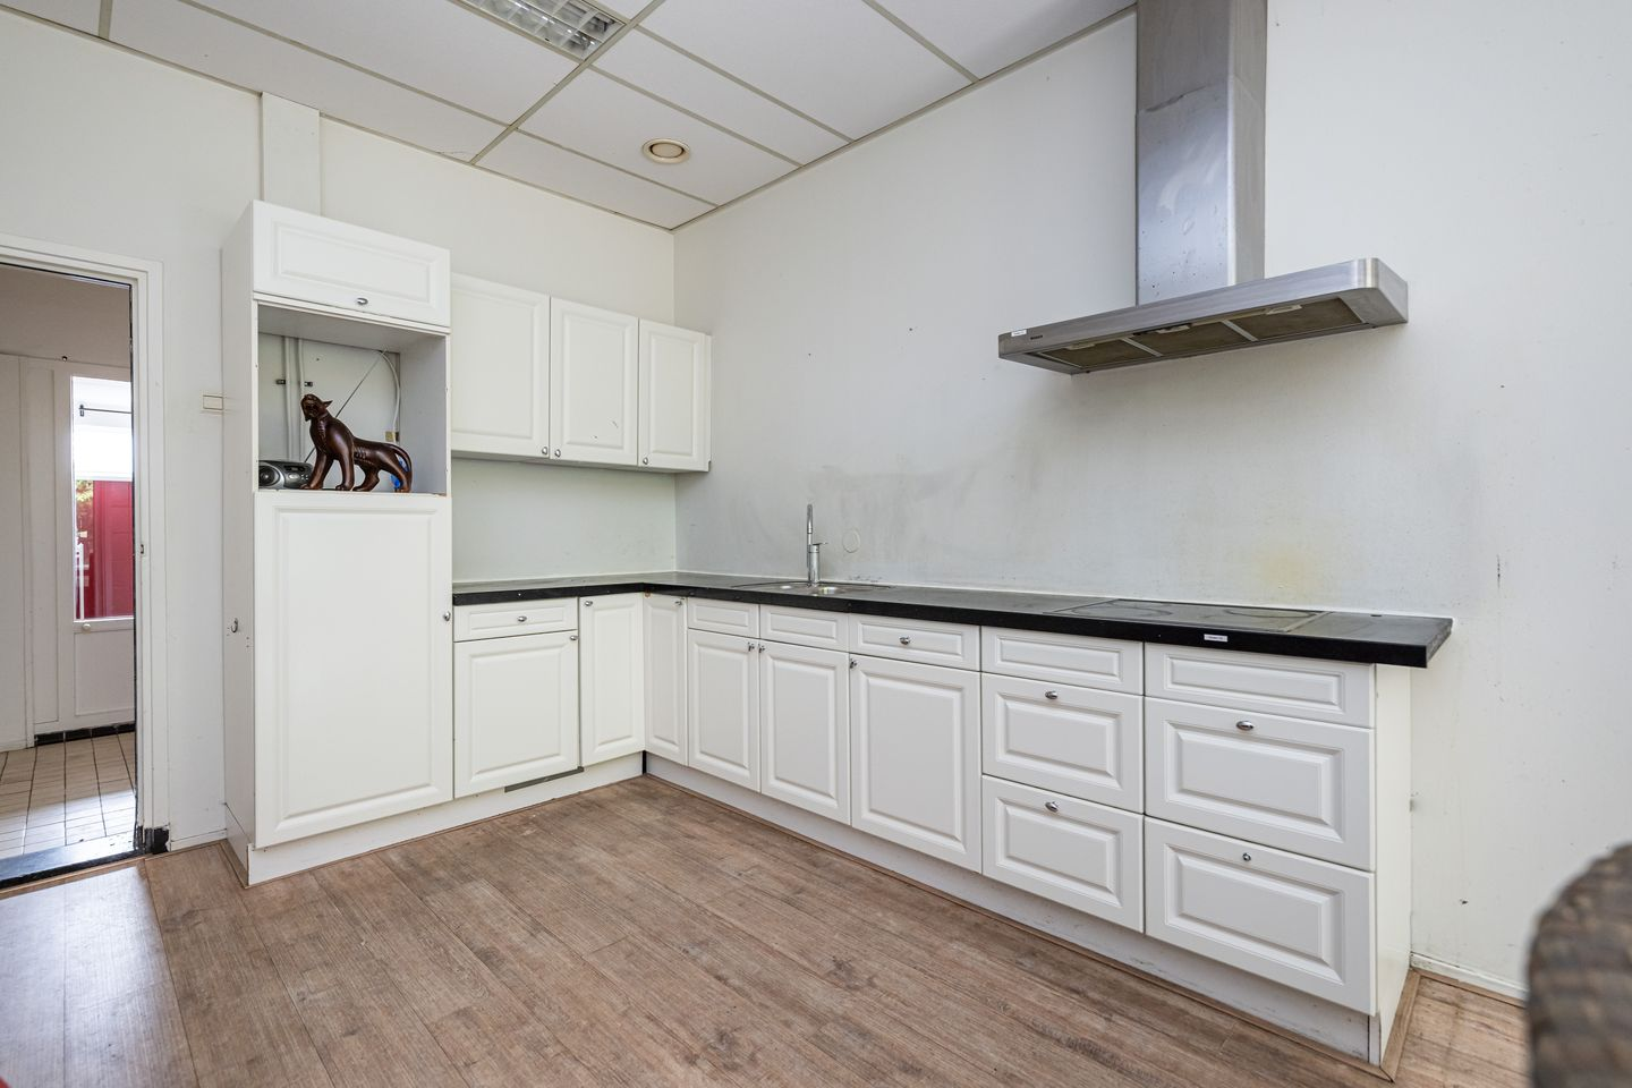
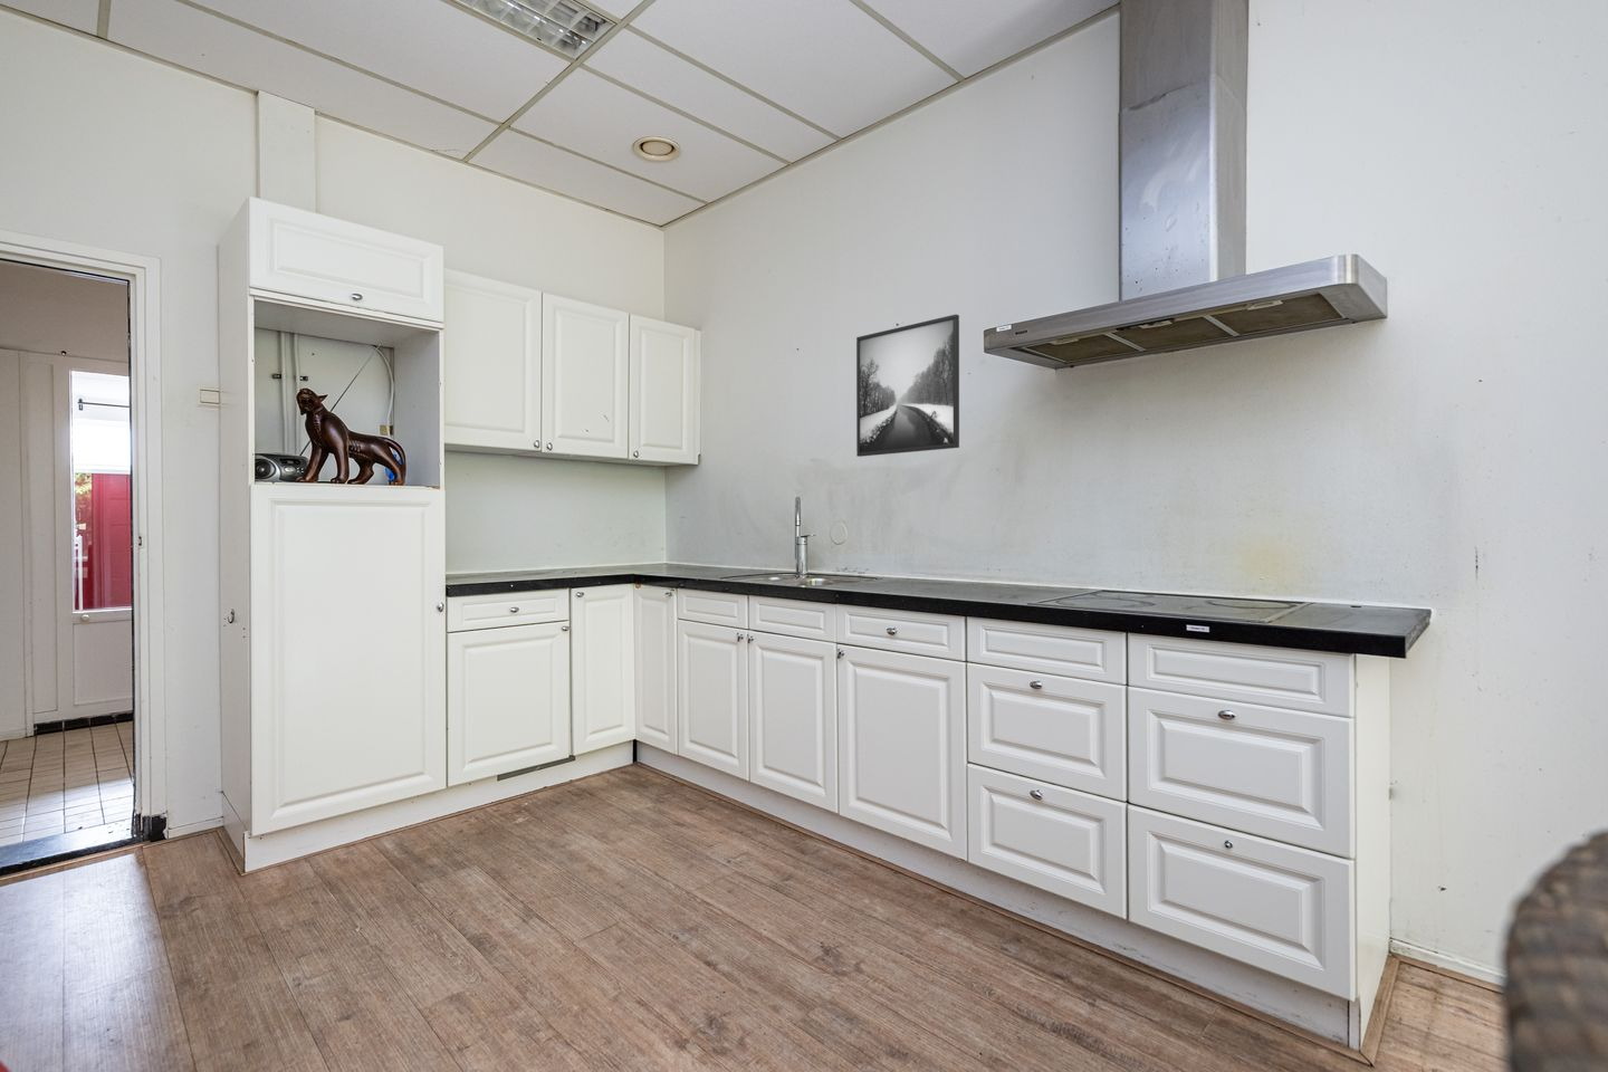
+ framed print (904, 389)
